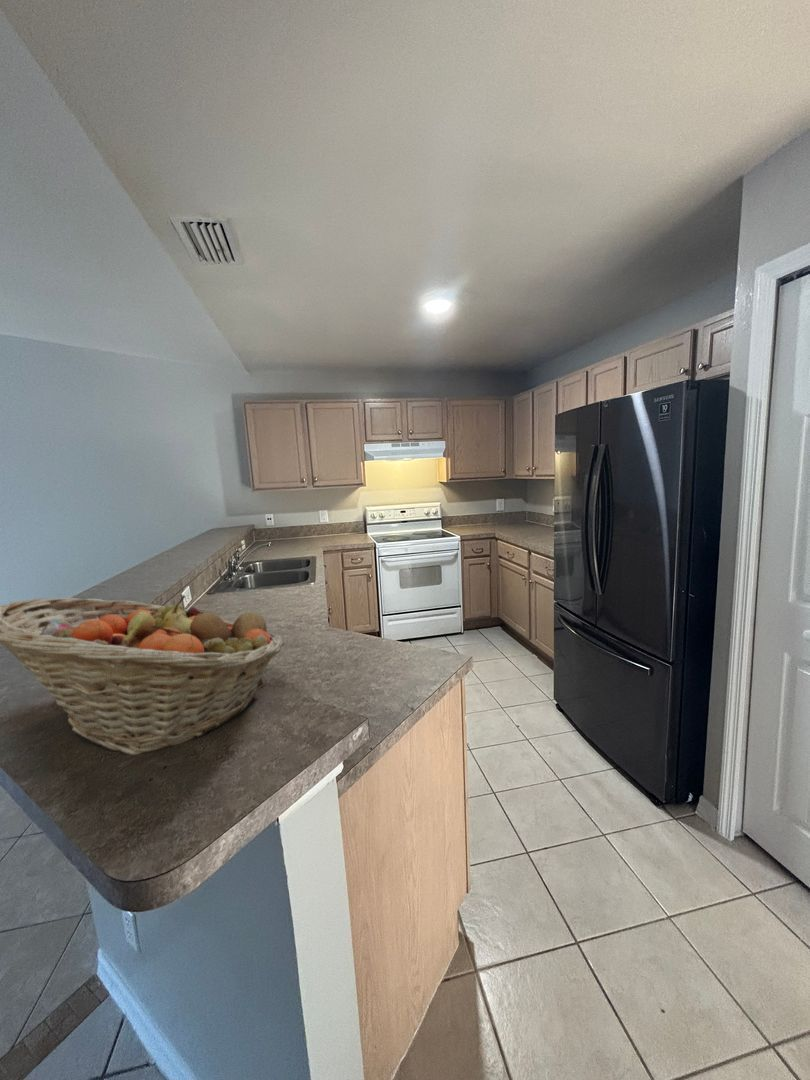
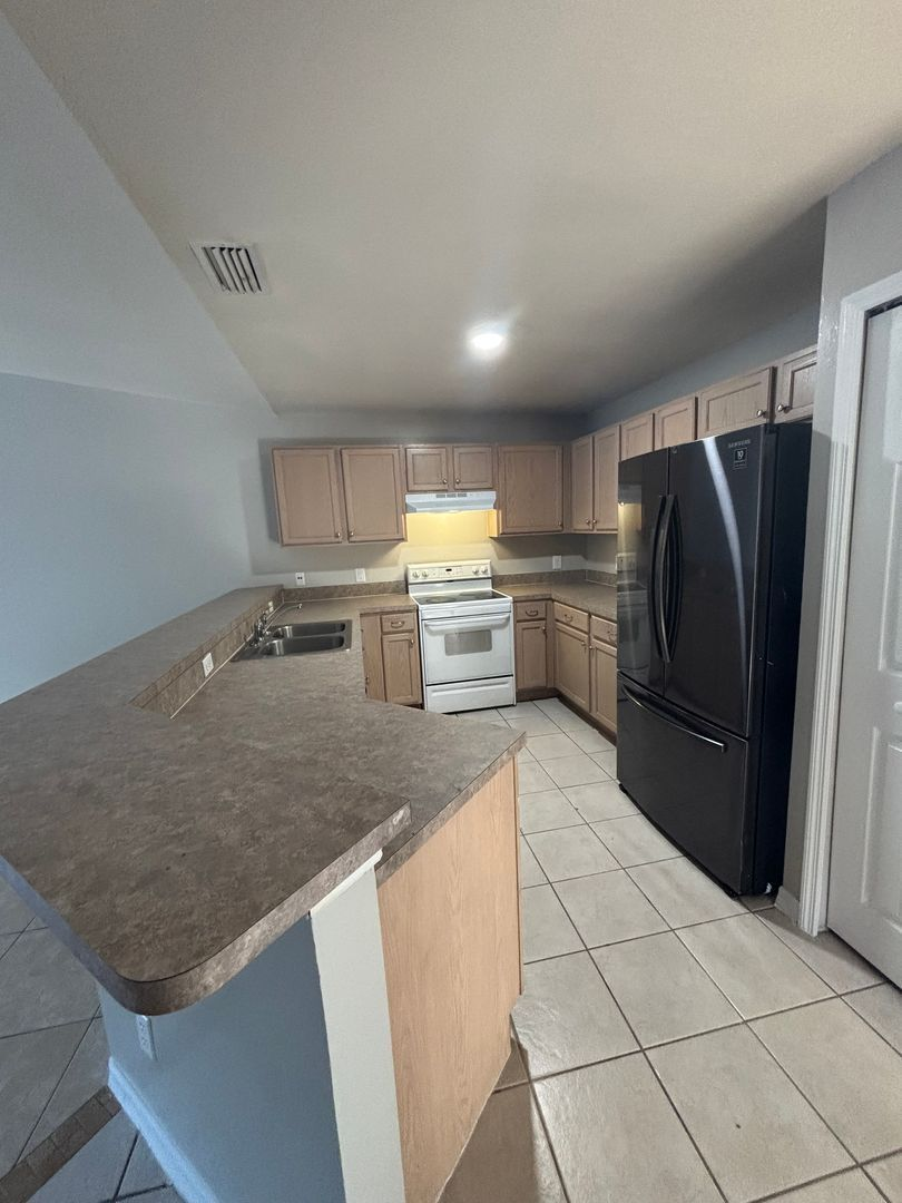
- fruit basket (151, 647)
